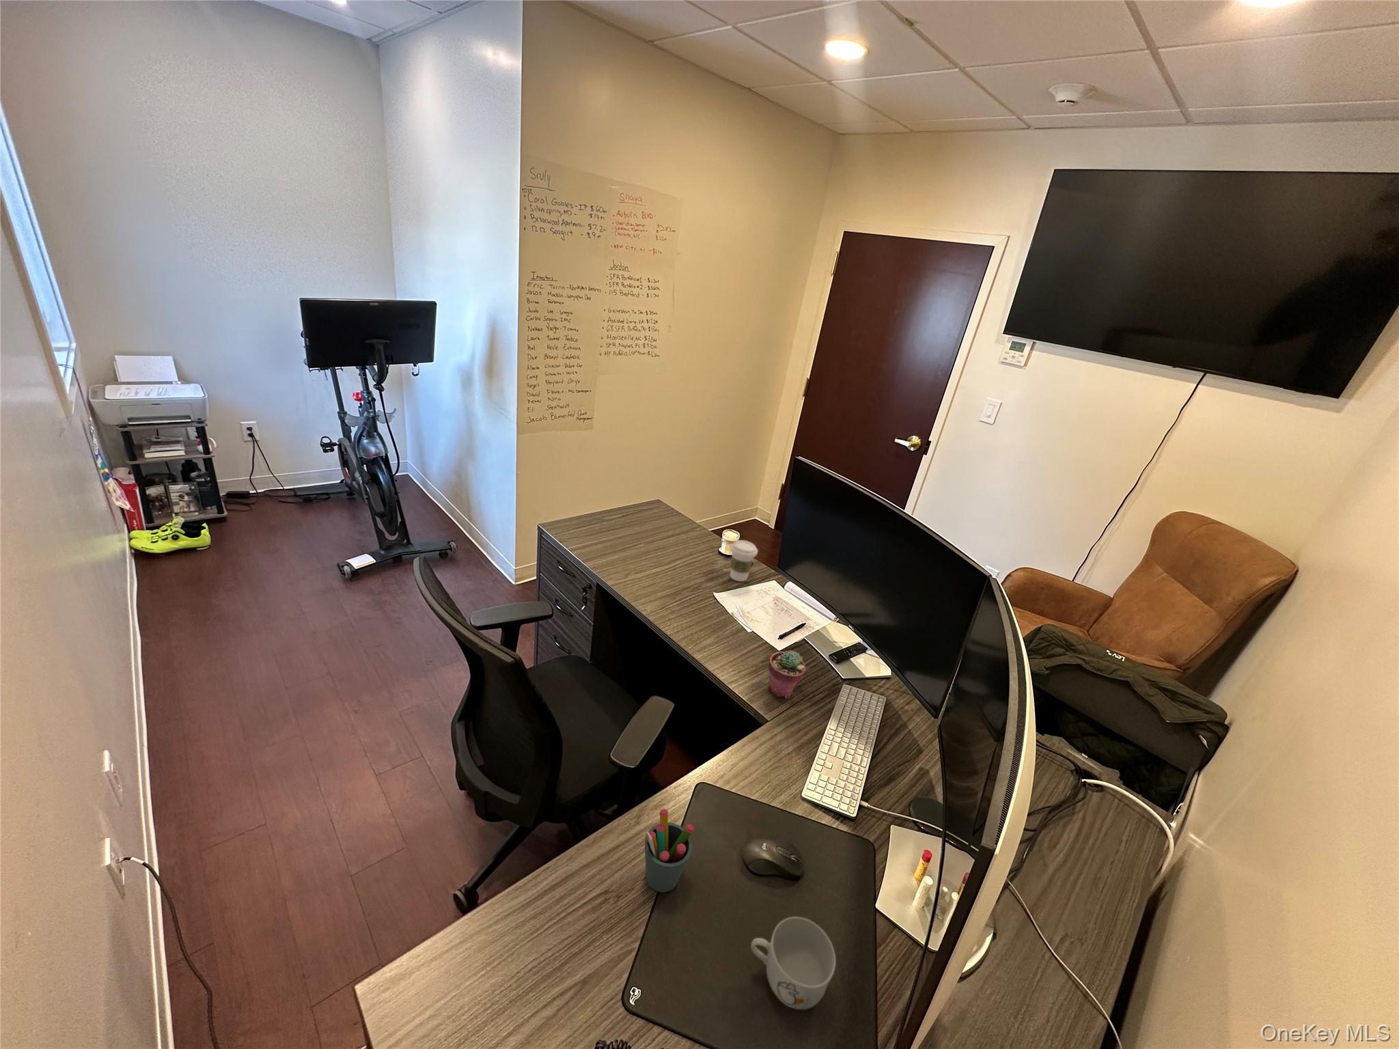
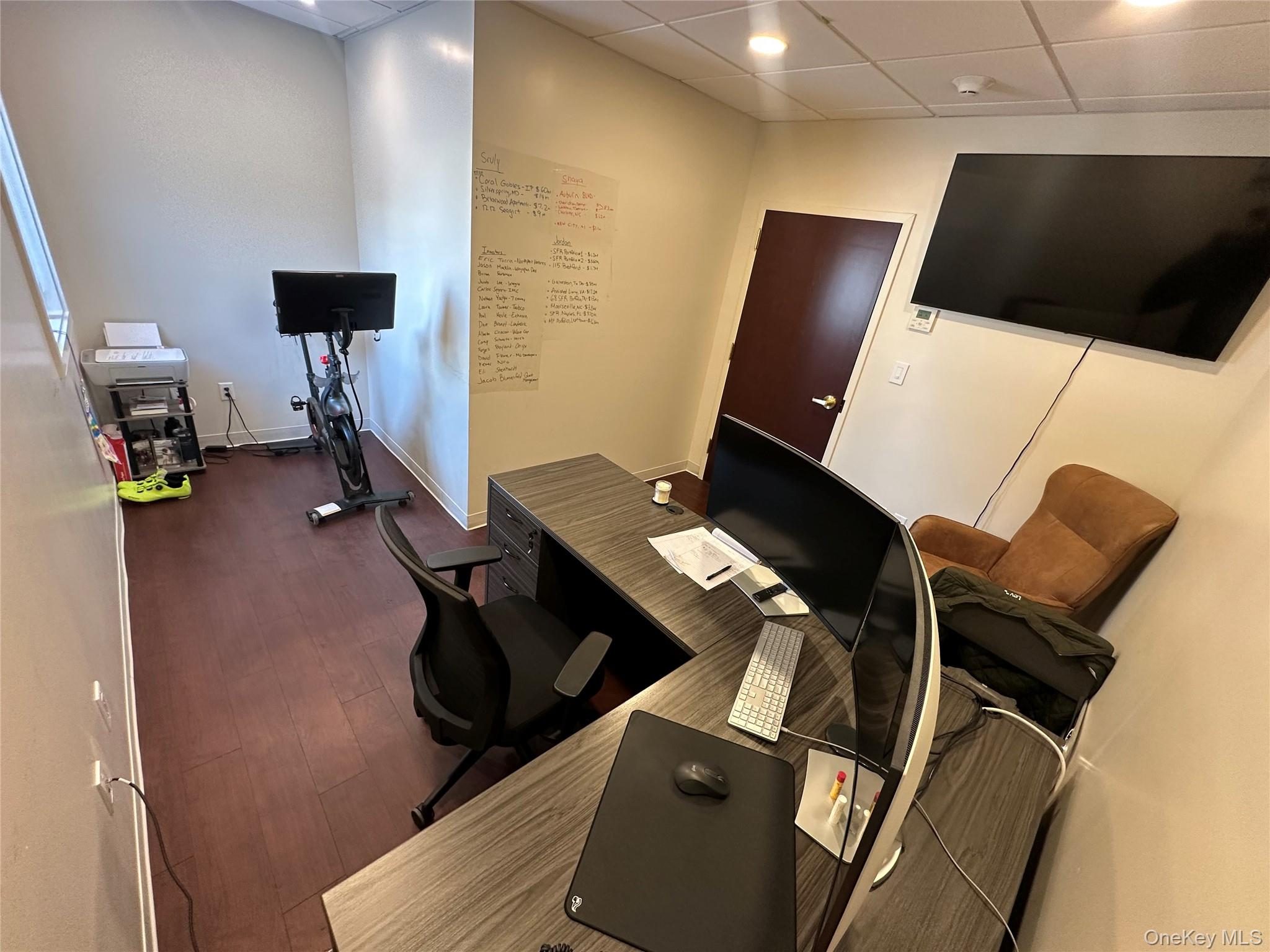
- mug (789, 963)
- pen holder (666, 851)
- coffee cup (741, 561)
- potted succulent (785, 671)
